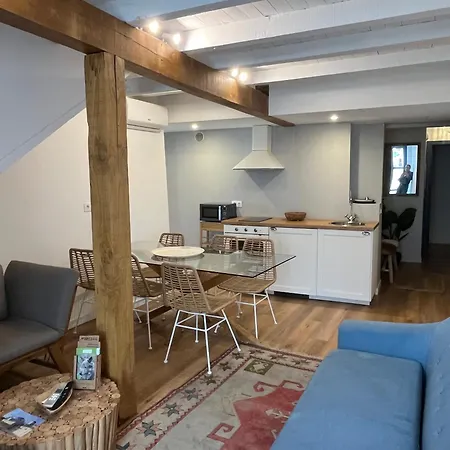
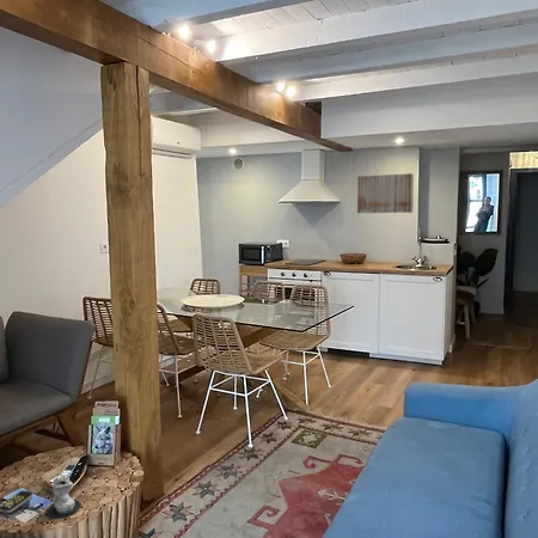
+ candle (62, 493)
+ remote control (16, 501)
+ wall art (384, 194)
